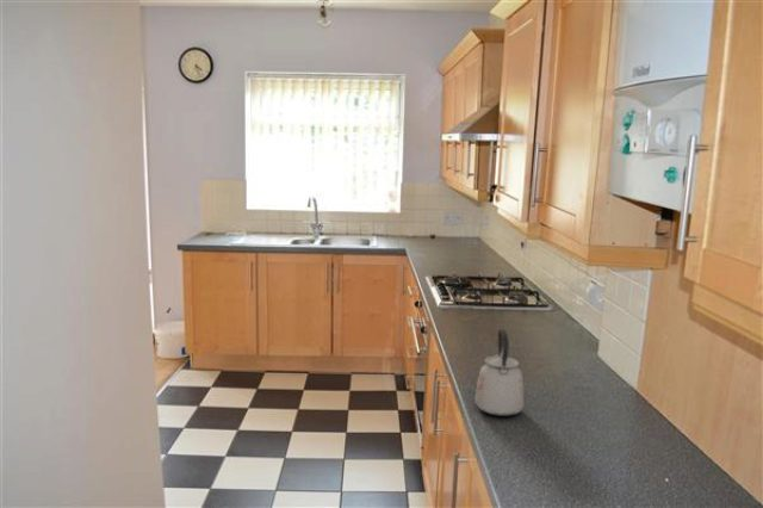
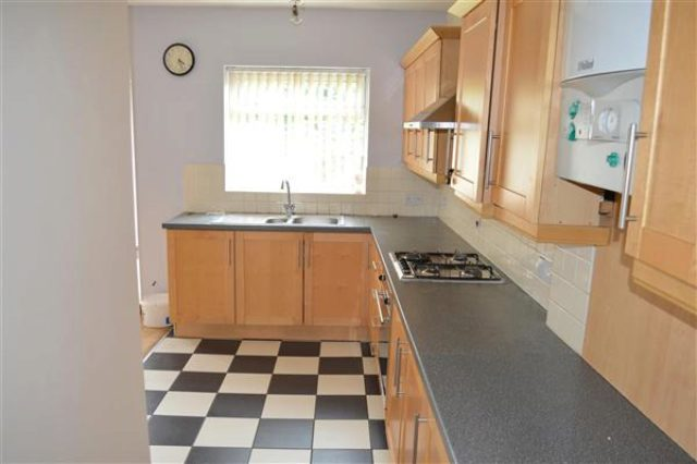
- kettle (500, 367)
